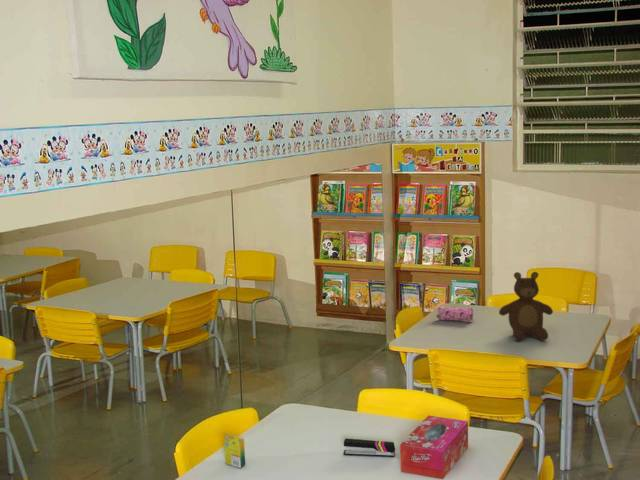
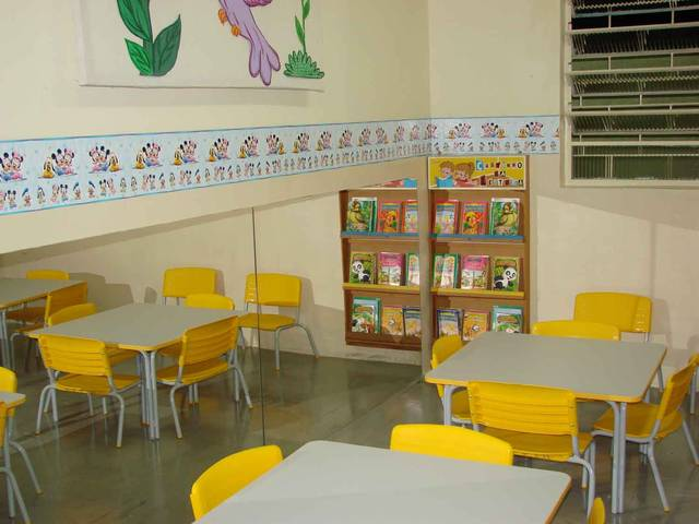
- tissue box (435, 445)
- stapler (369, 447)
- teddy bear (527, 305)
- pencil case (455, 313)
- crayon box (234, 449)
